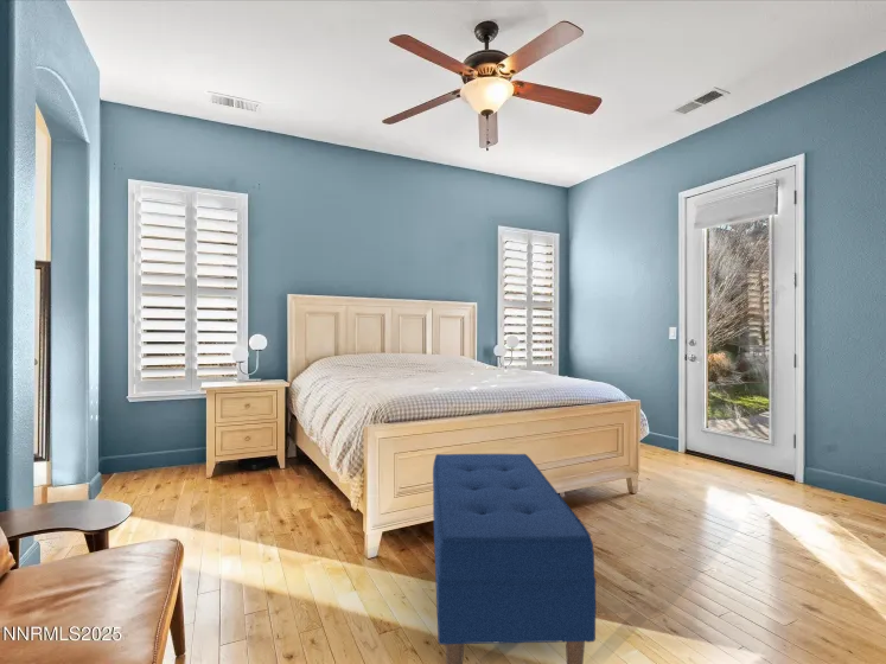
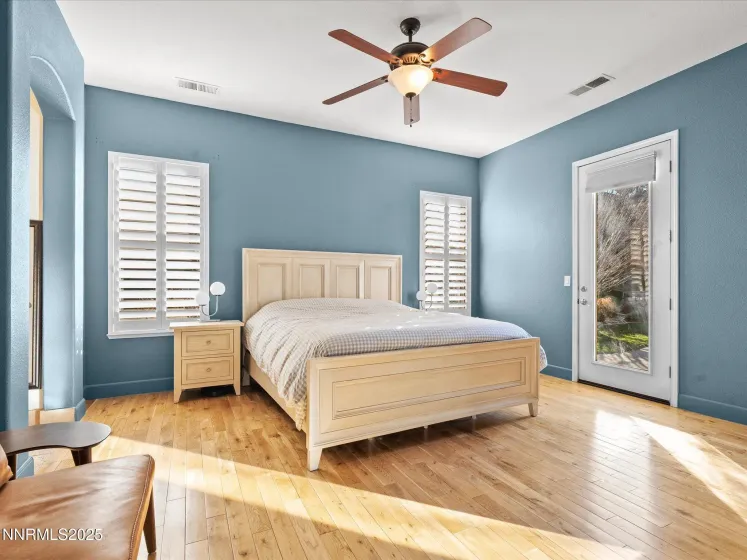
- bench (493, 542)
